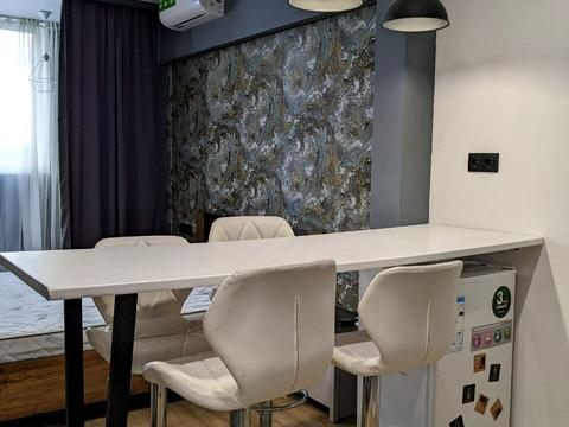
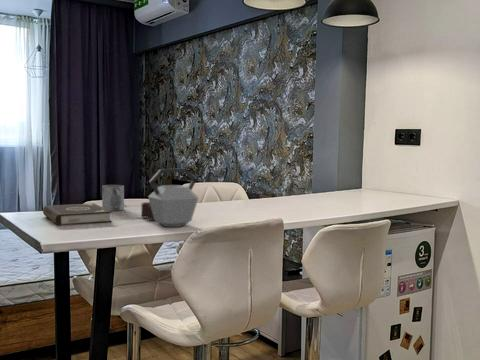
+ book (76, 213)
+ mug (114, 198)
+ kettle (162, 194)
